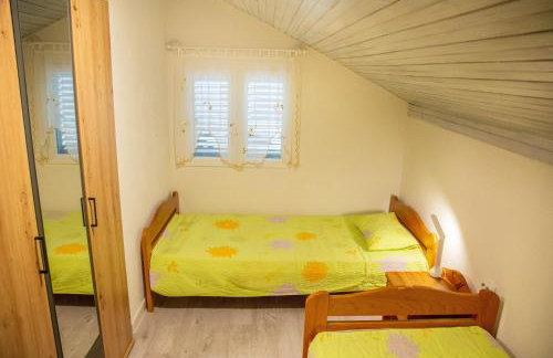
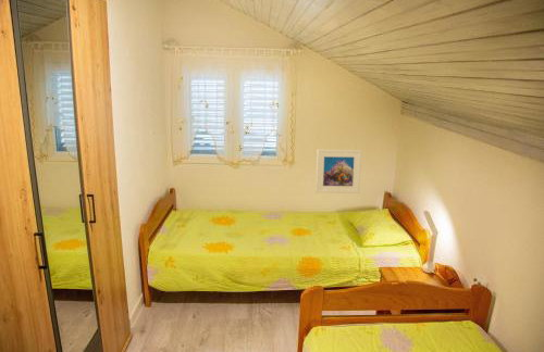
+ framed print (338, 171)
